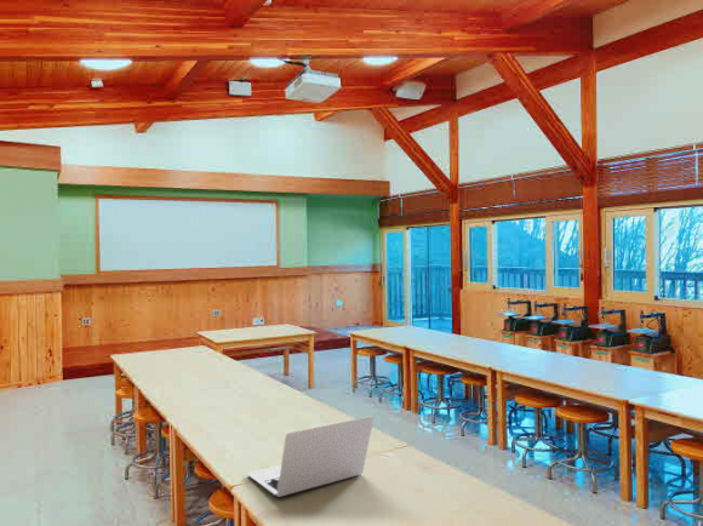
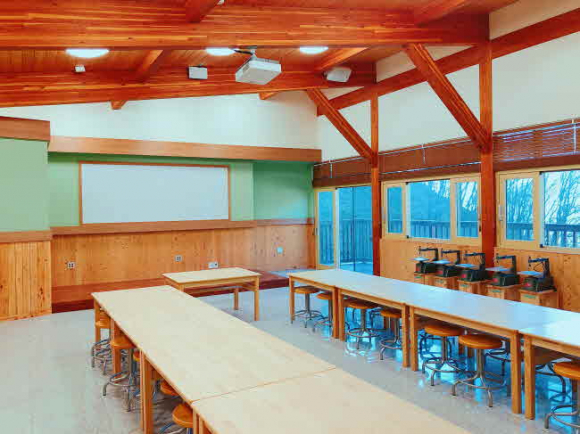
- laptop (309, 446)
